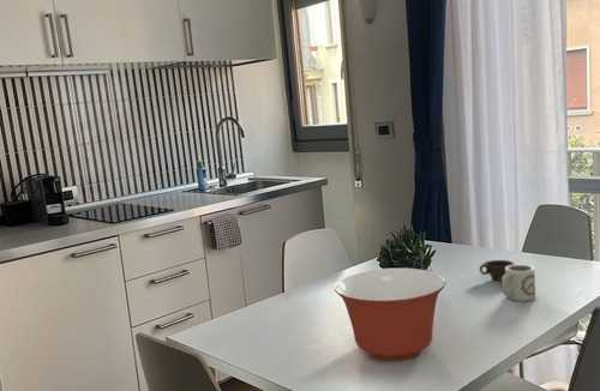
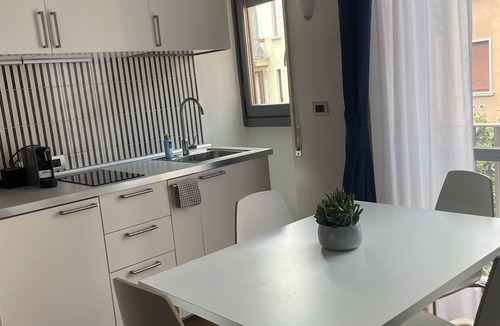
- cup (516, 283)
- mixing bowl (391, 315)
- cup (497, 270)
